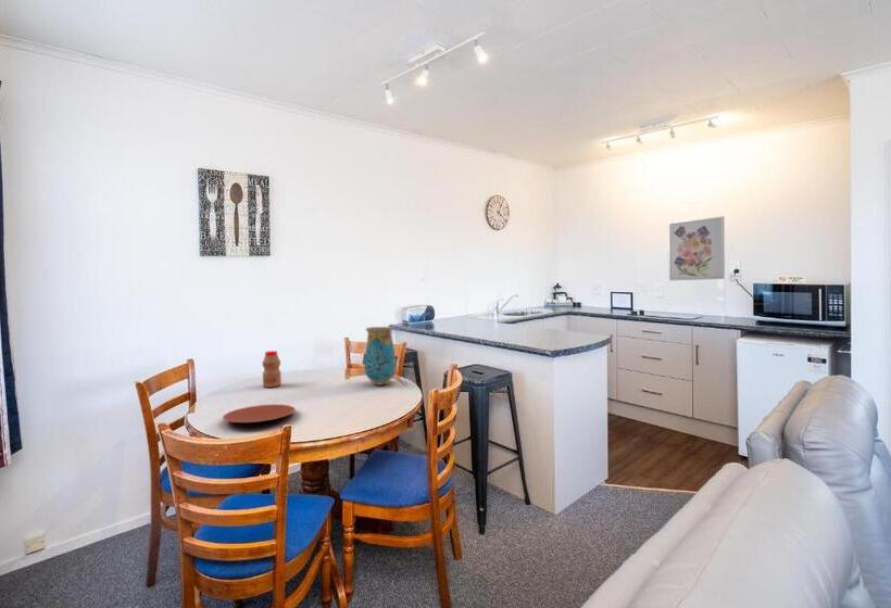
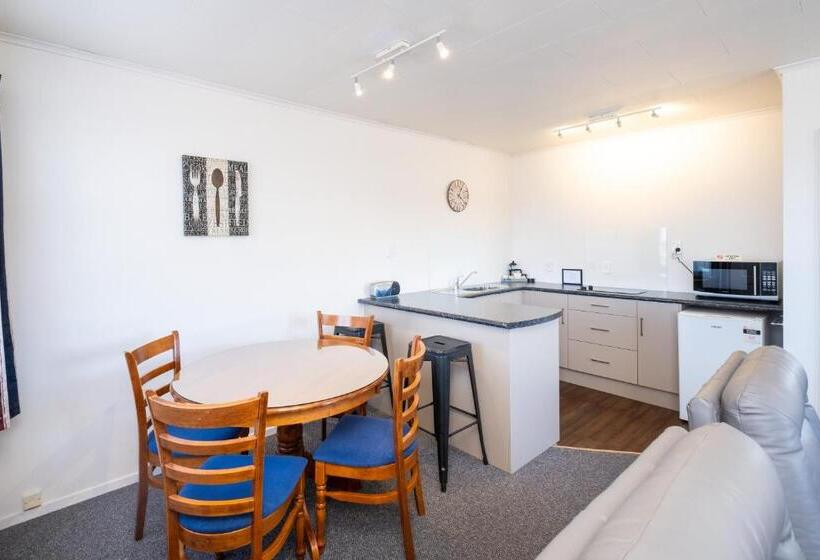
- vase (379, 355)
- bottle (272, 368)
- wall art (695, 250)
- plate (260, 415)
